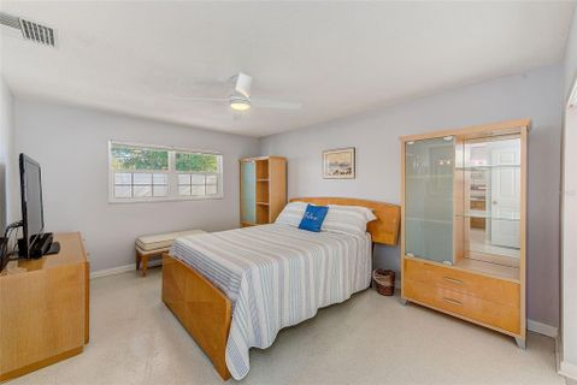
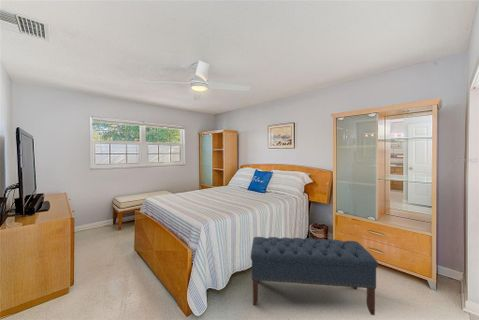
+ bench (307, 269)
